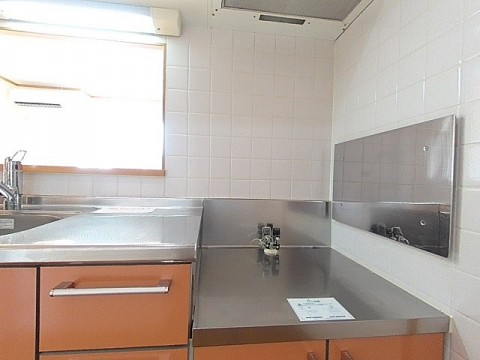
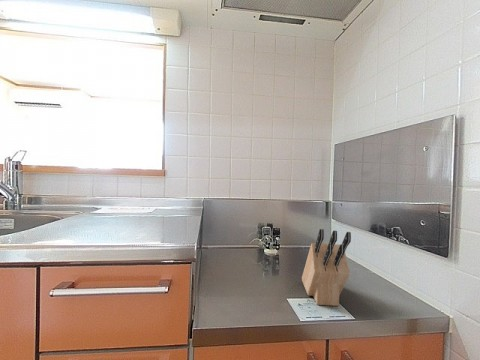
+ knife block (324, 260)
